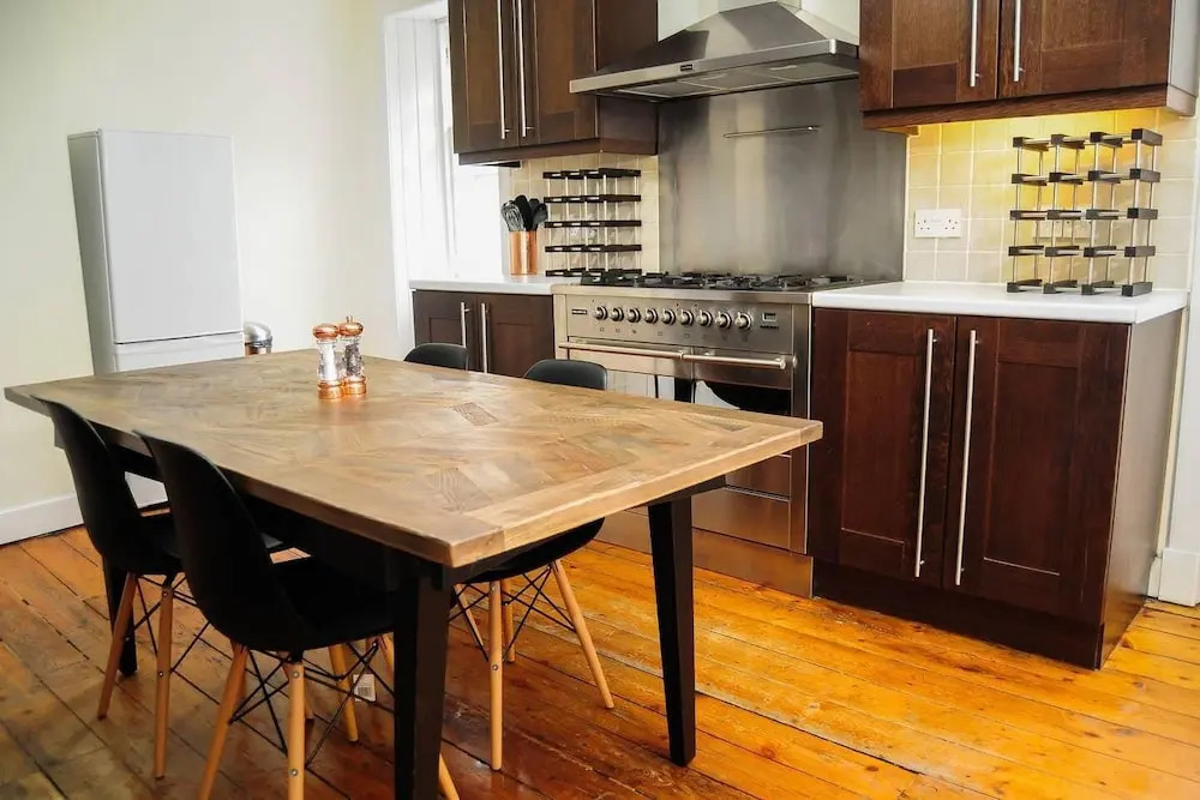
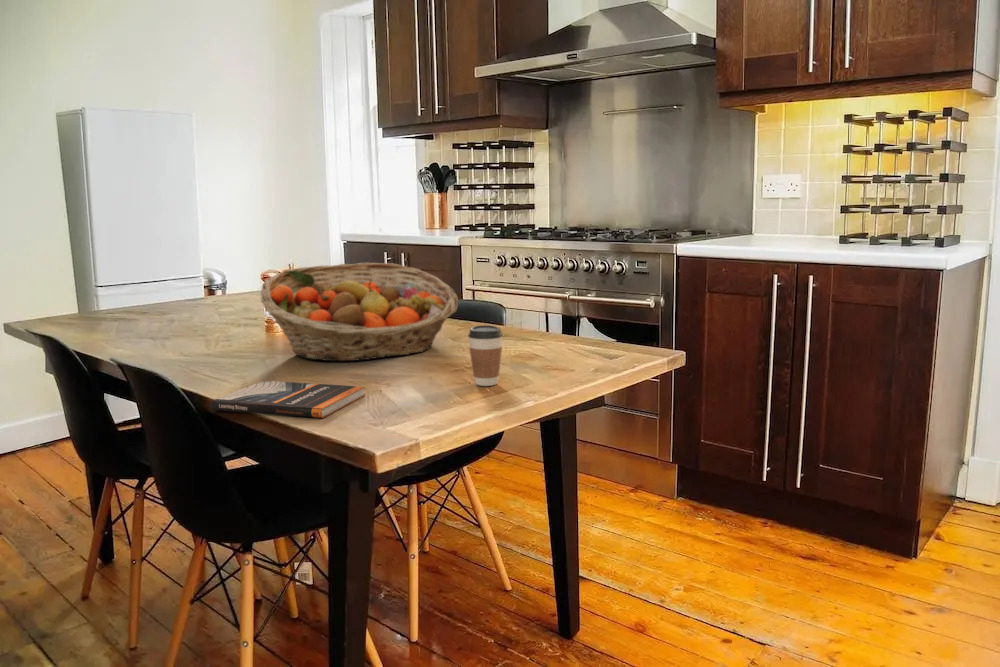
+ fruit basket (361, 309)
+ coffee cup (485, 355)
+ book (290, 398)
